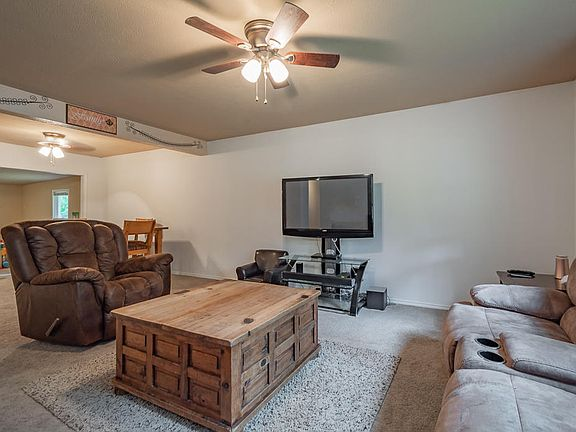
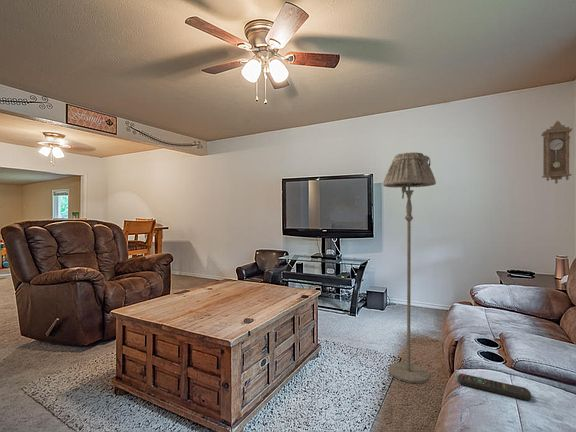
+ floor lamp (408, 263)
+ pendulum clock (556, 153)
+ remote control (492, 385)
